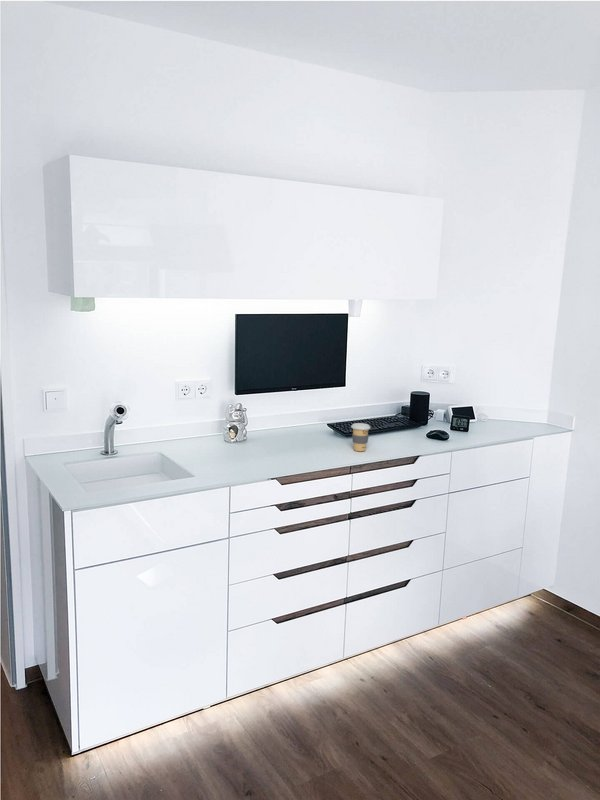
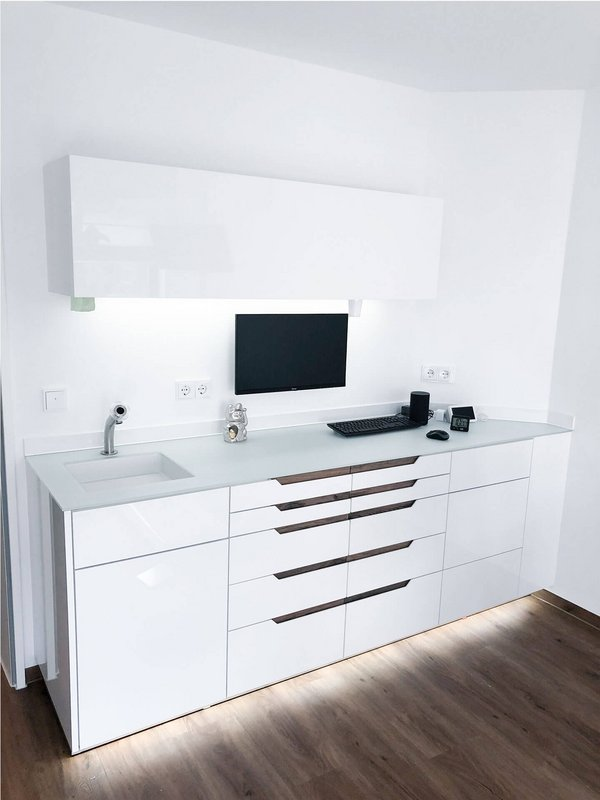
- coffee cup (360, 437)
